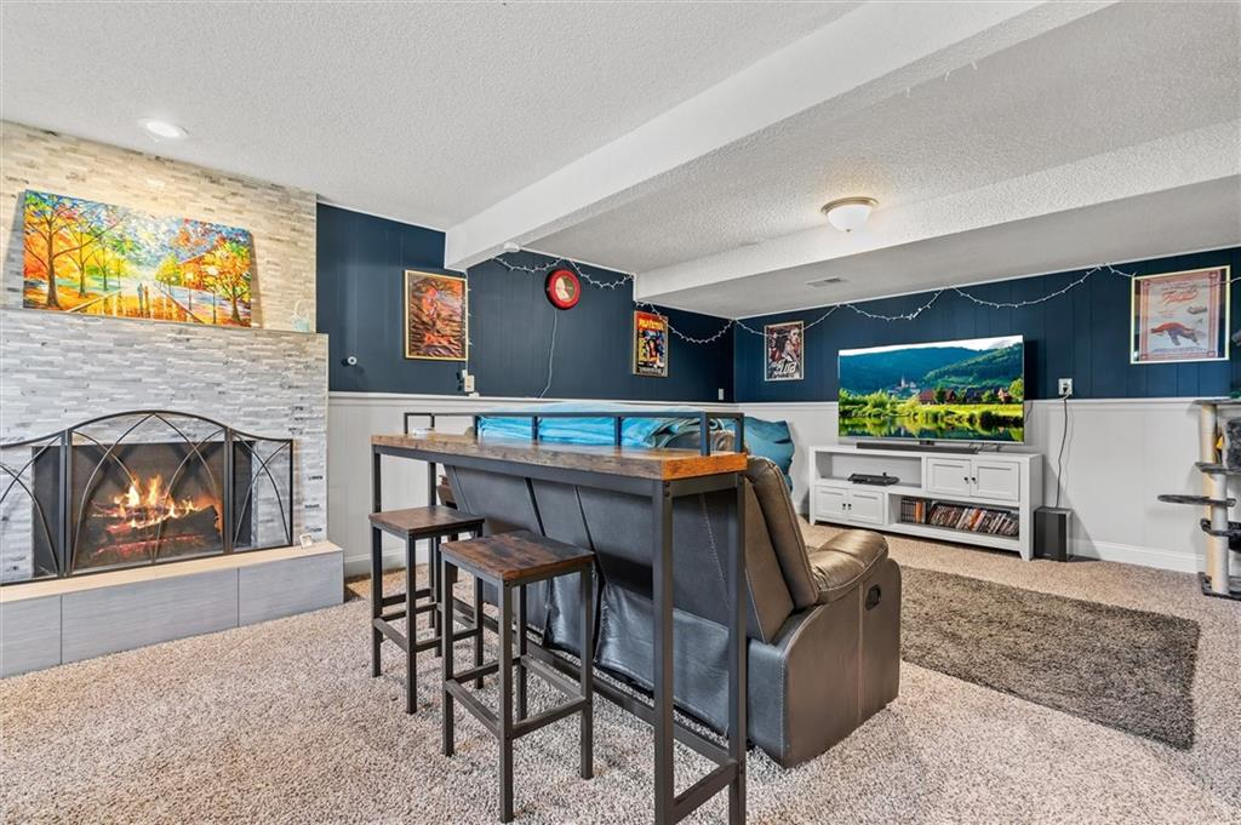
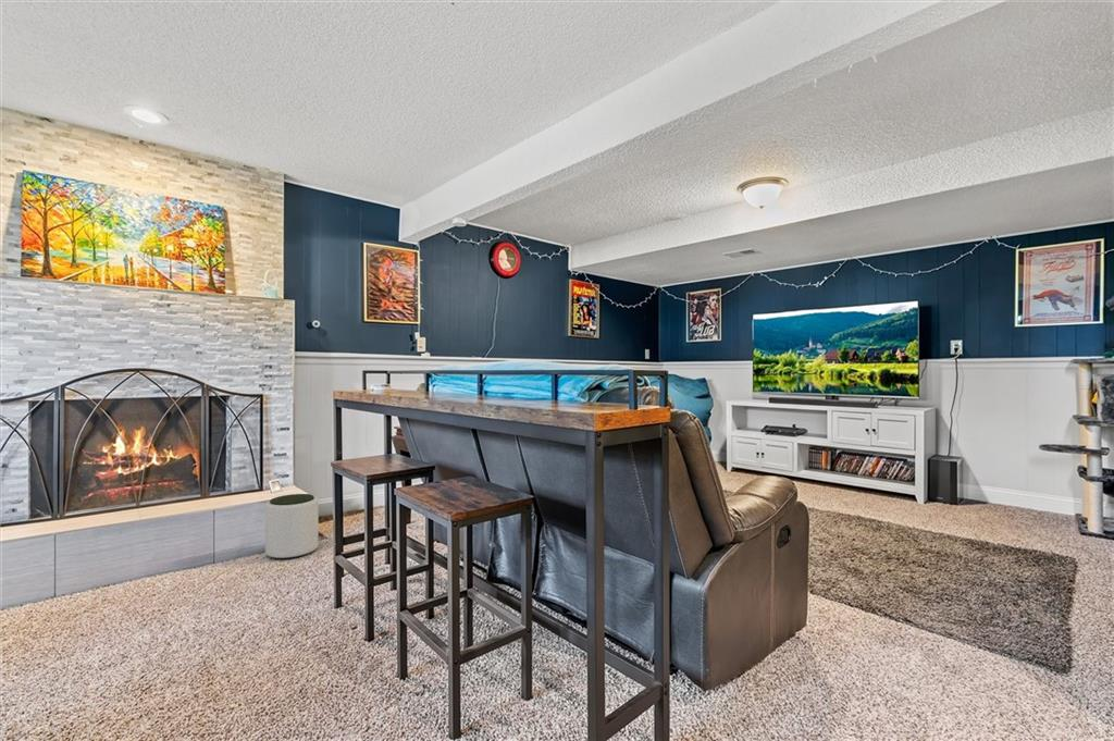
+ plant pot (292, 524)
